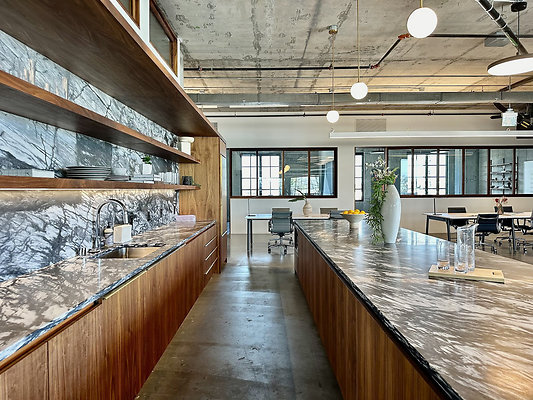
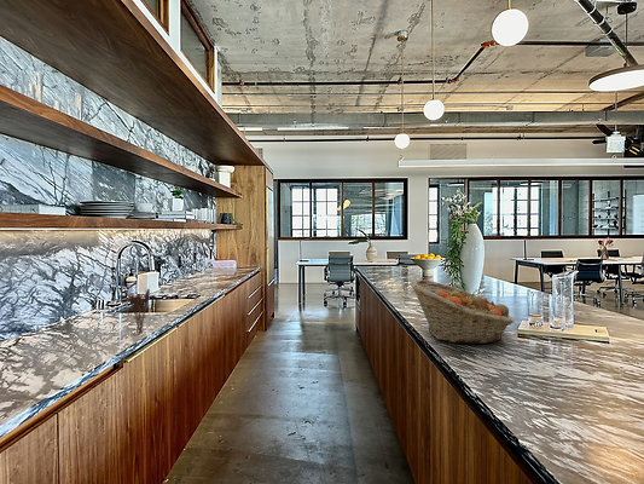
+ fruit basket (459, 307)
+ utensil holder (140, 310)
